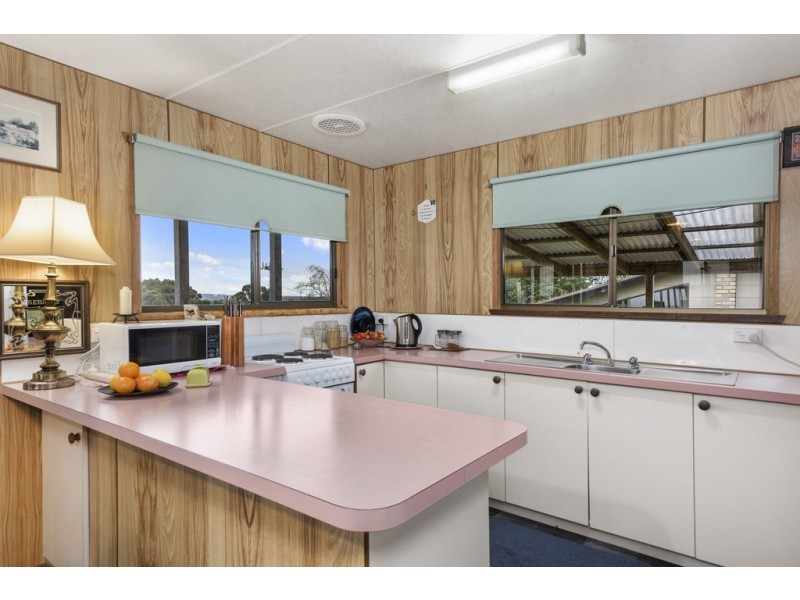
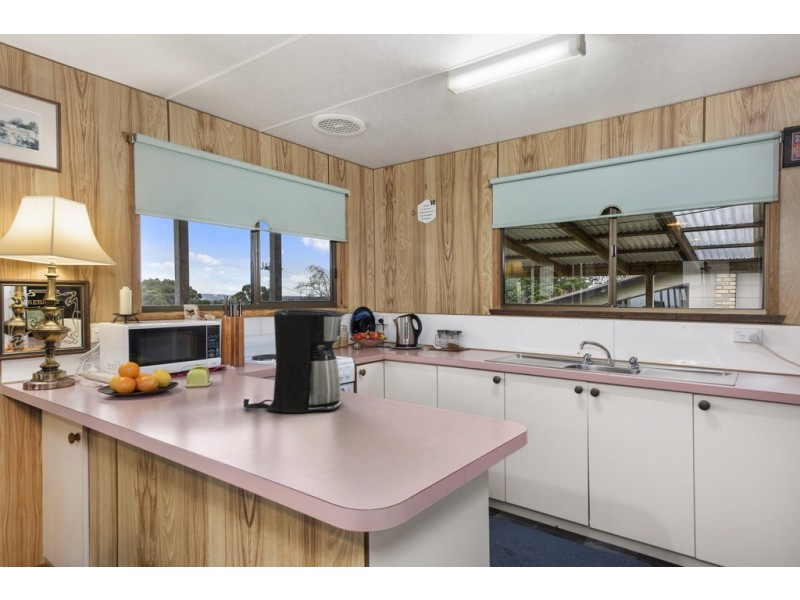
+ coffee maker (298, 356)
